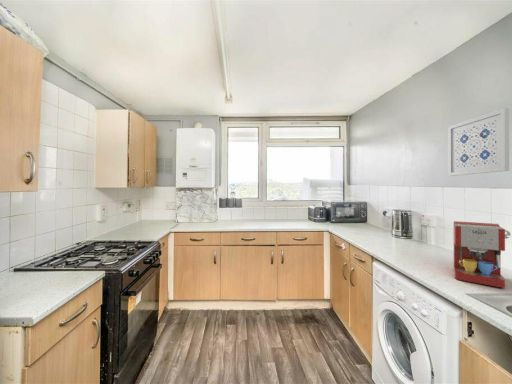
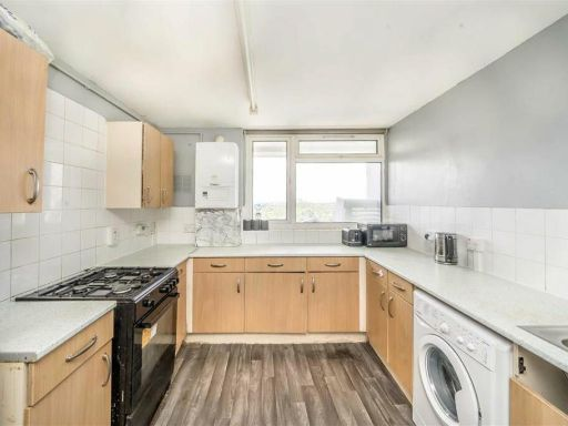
- wall art (475, 146)
- coffee maker (476, 250)
